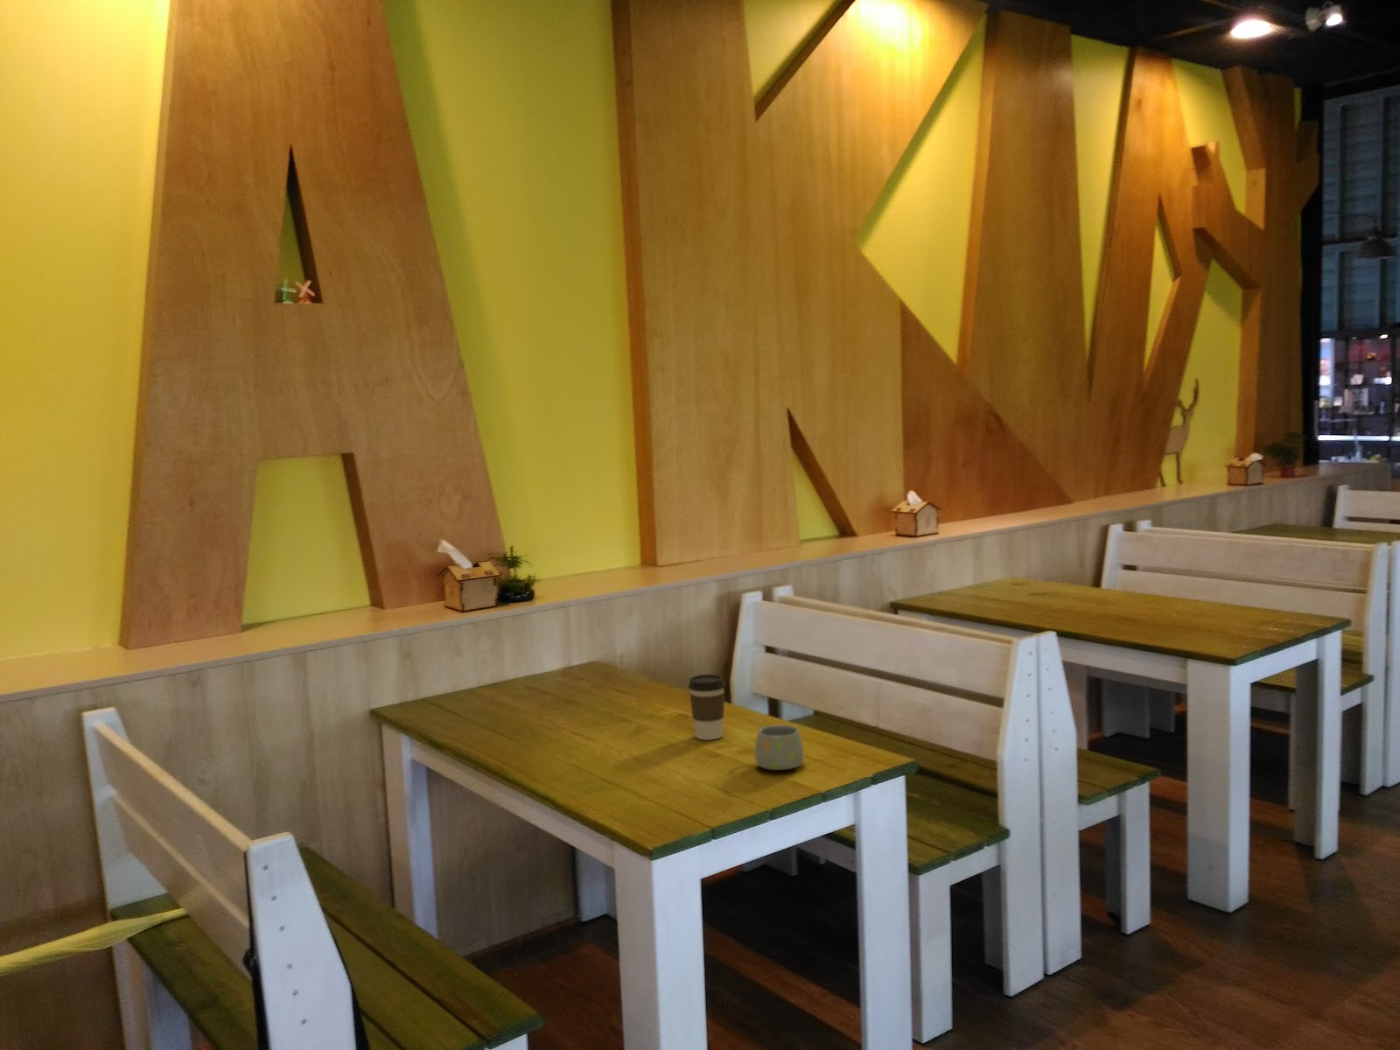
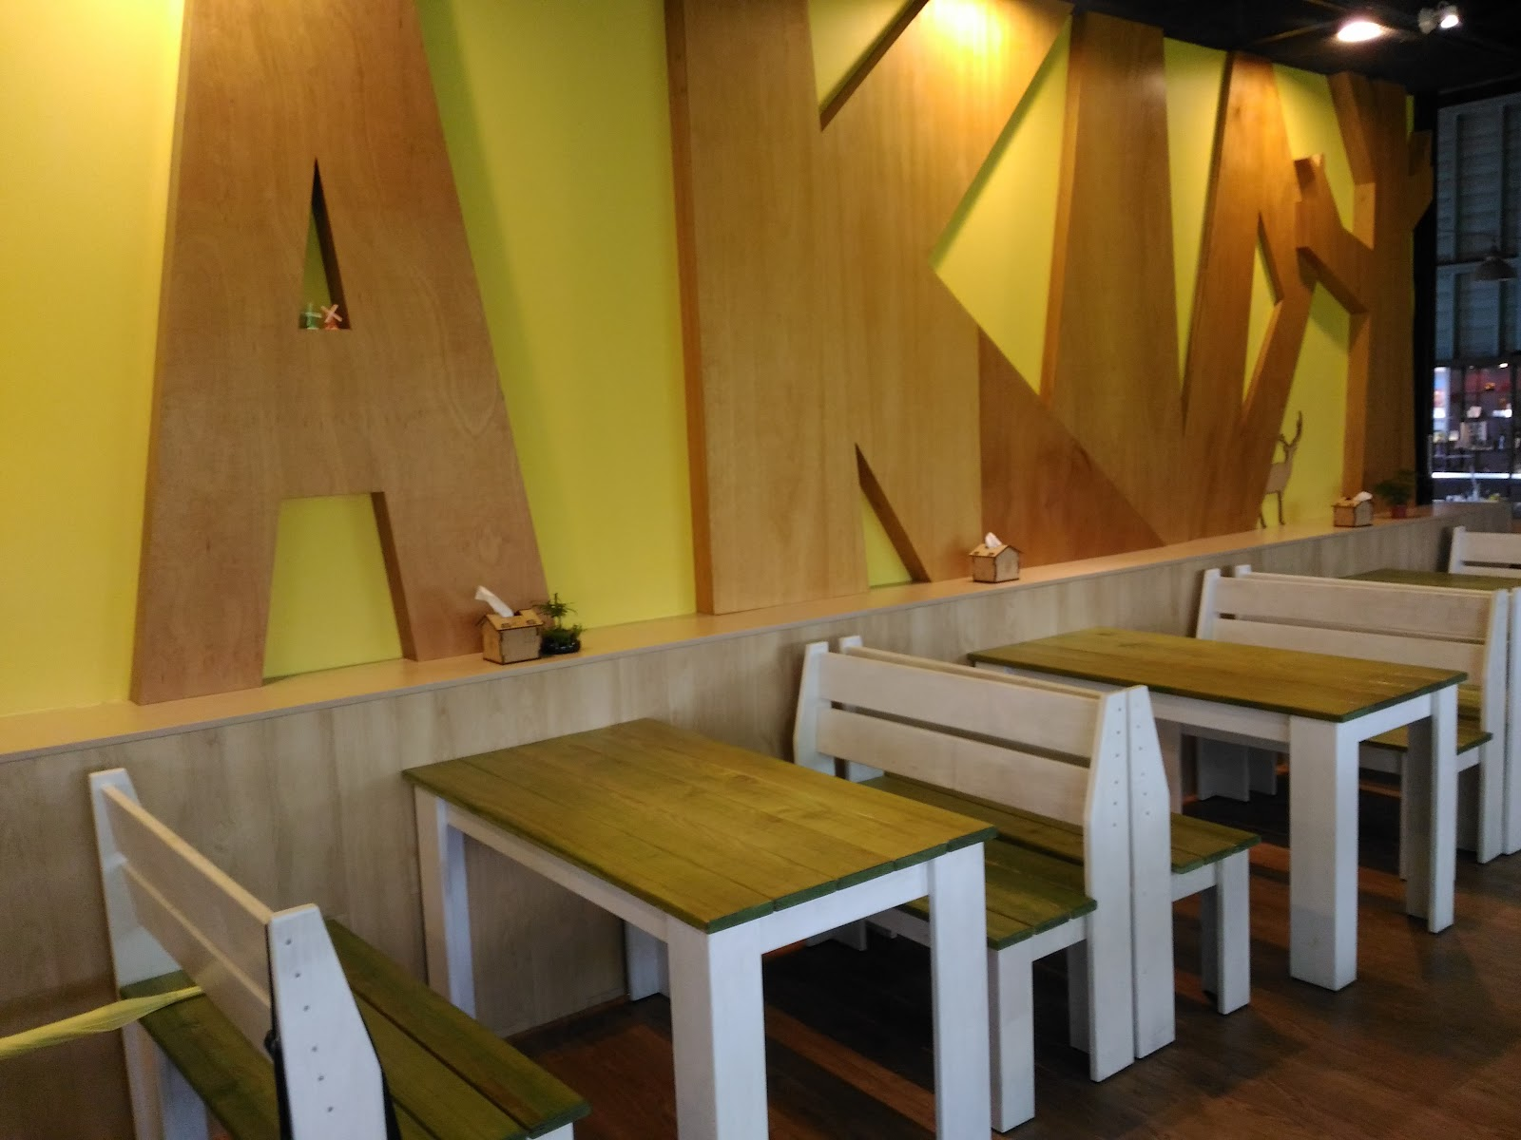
- mug (774, 746)
- coffee cup (707, 707)
